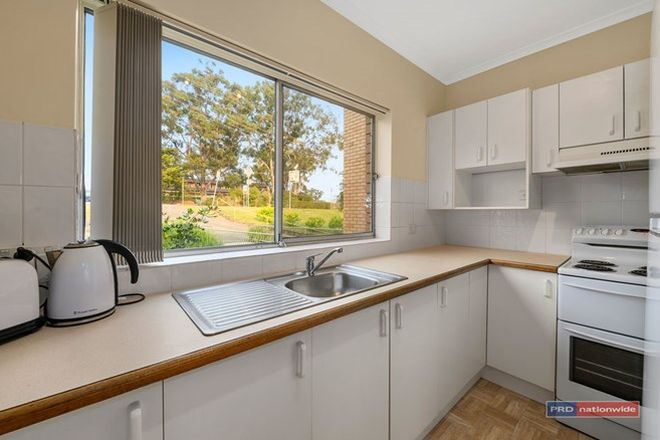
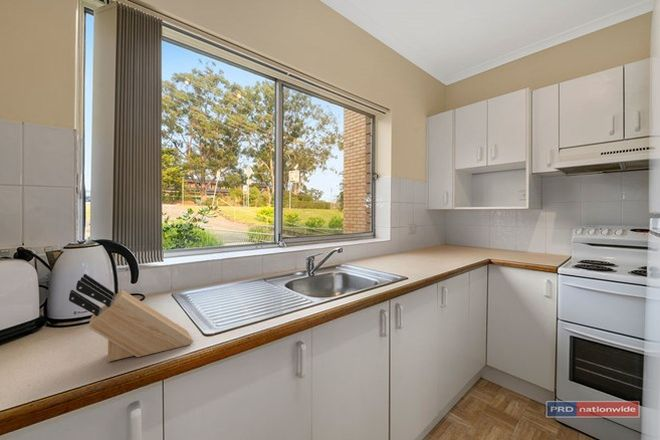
+ knife block (135, 311)
